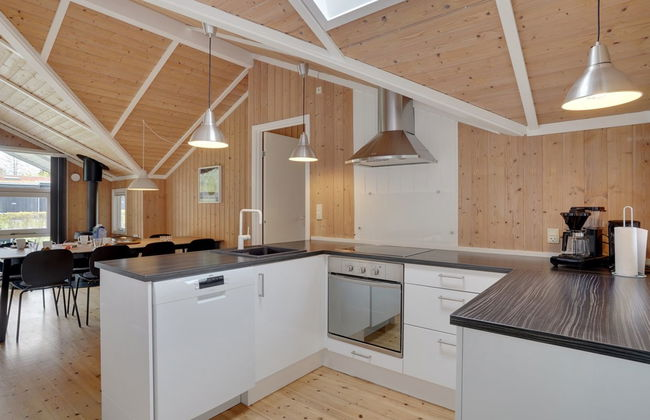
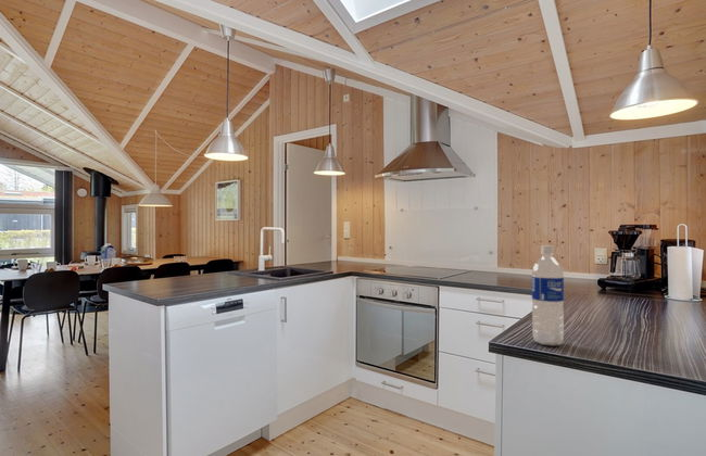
+ water bottle (547, 294)
